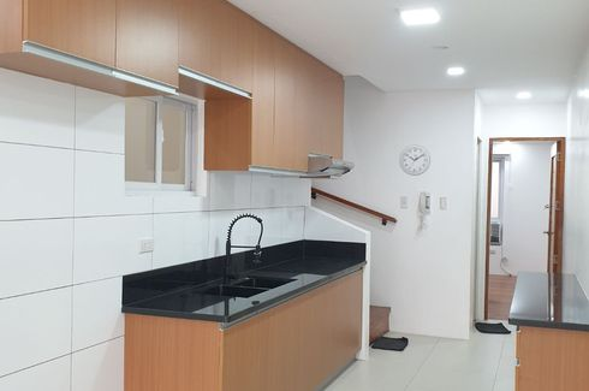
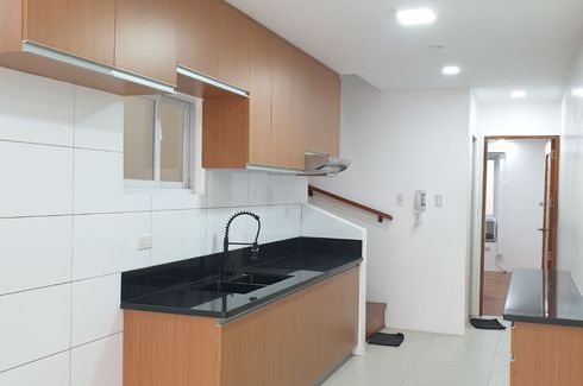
- wall clock (415, 160)
